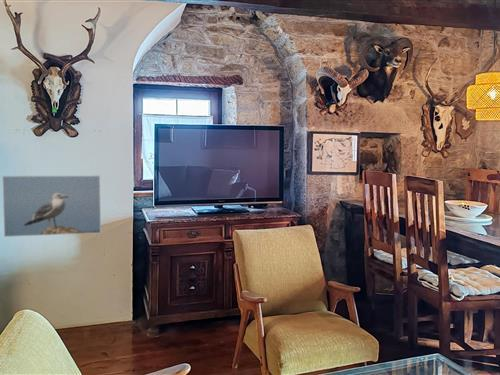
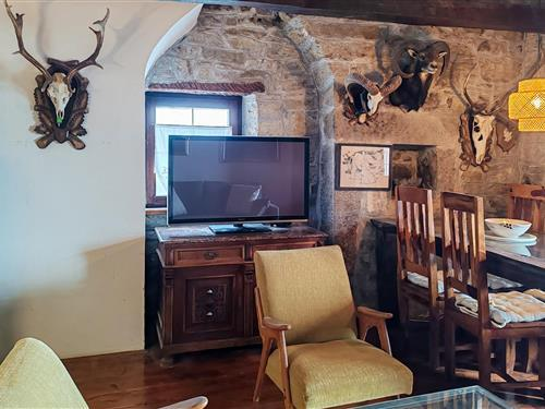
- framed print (53, 205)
